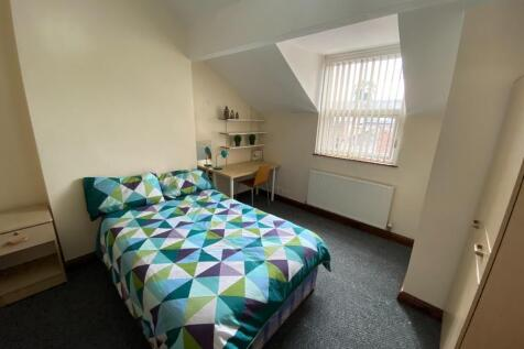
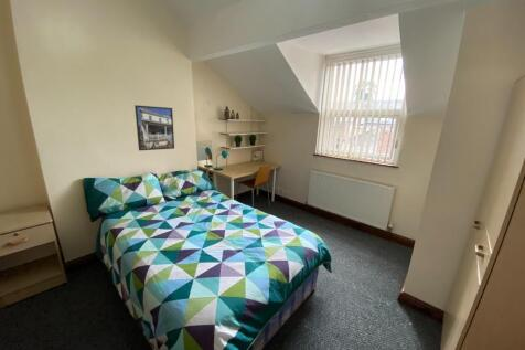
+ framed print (156, 128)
